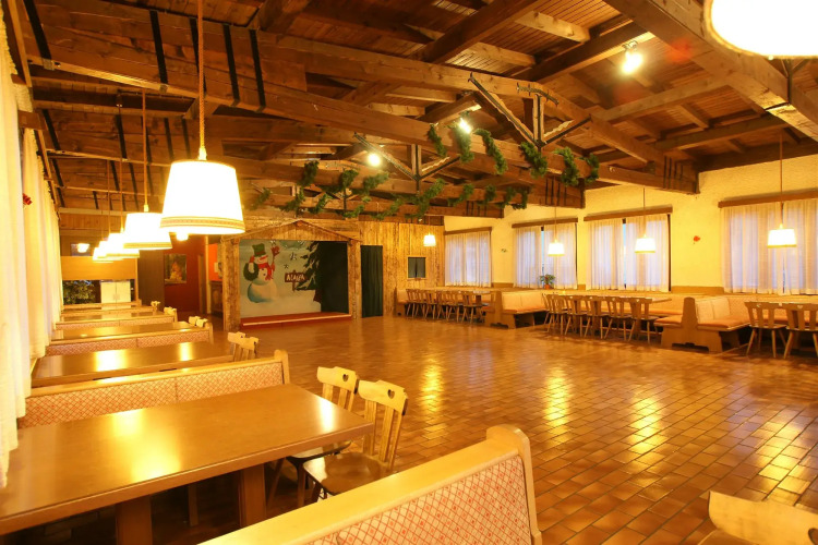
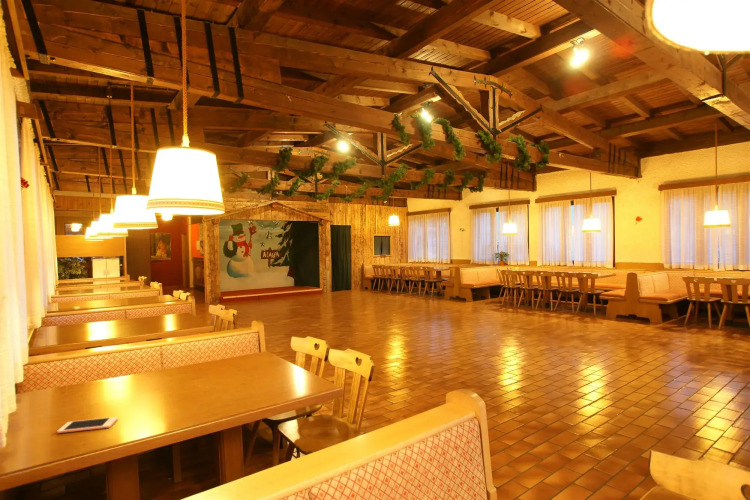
+ cell phone (88, 424)
